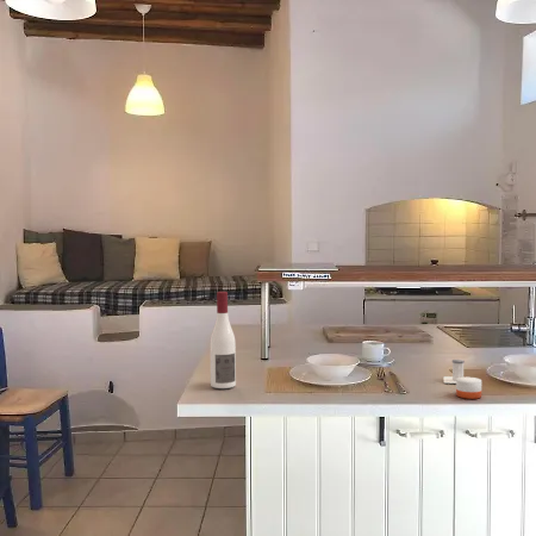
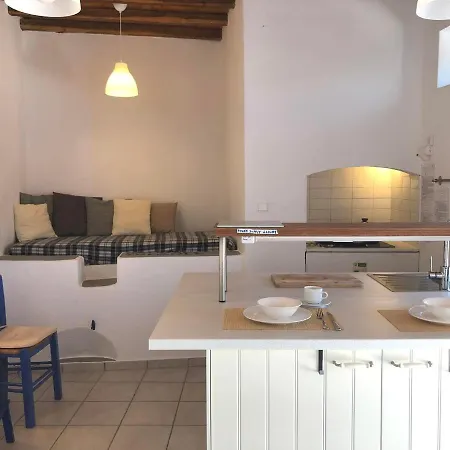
- candle (468, 379)
- alcohol (222, 338)
- salt shaker (457, 369)
